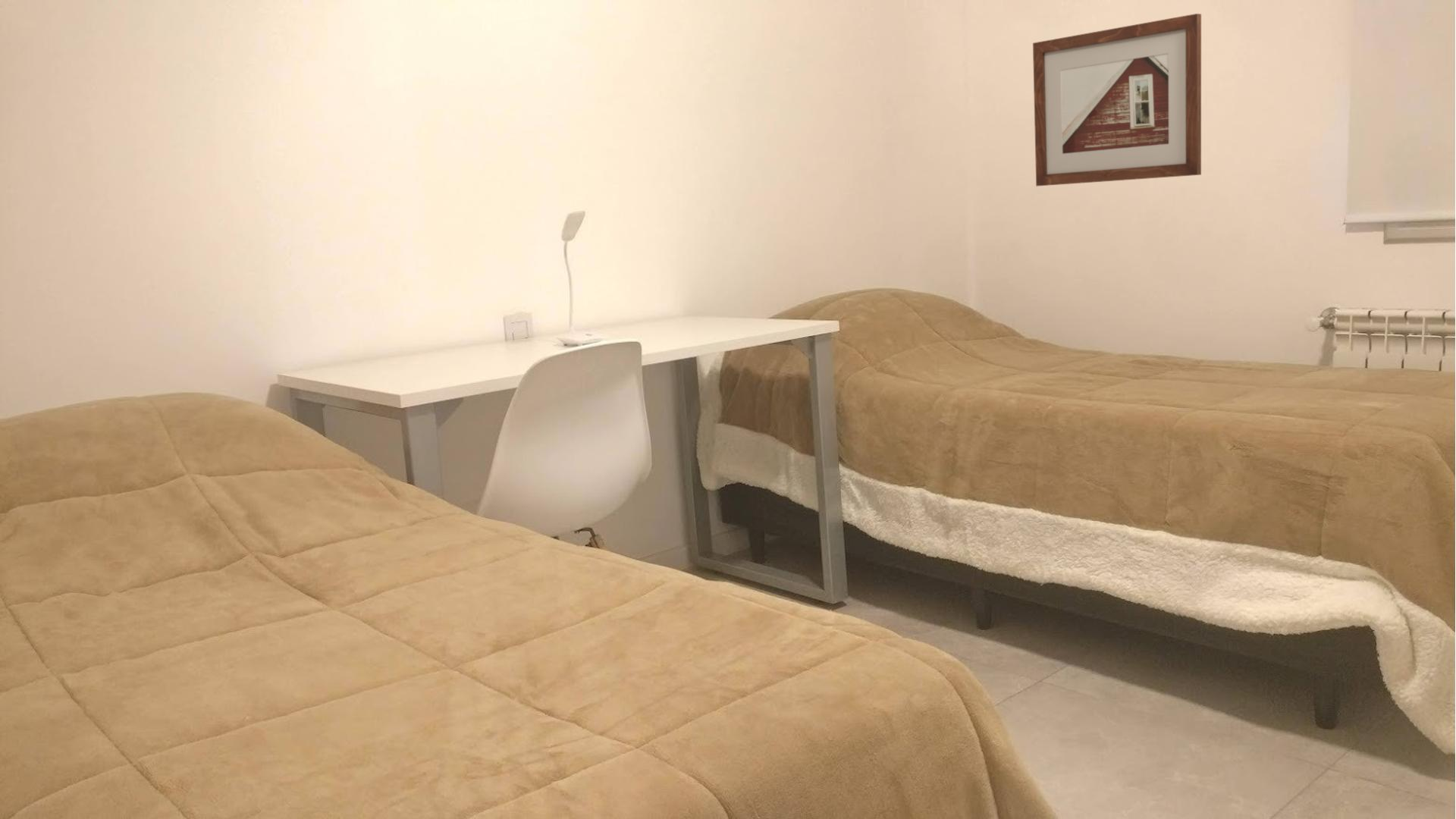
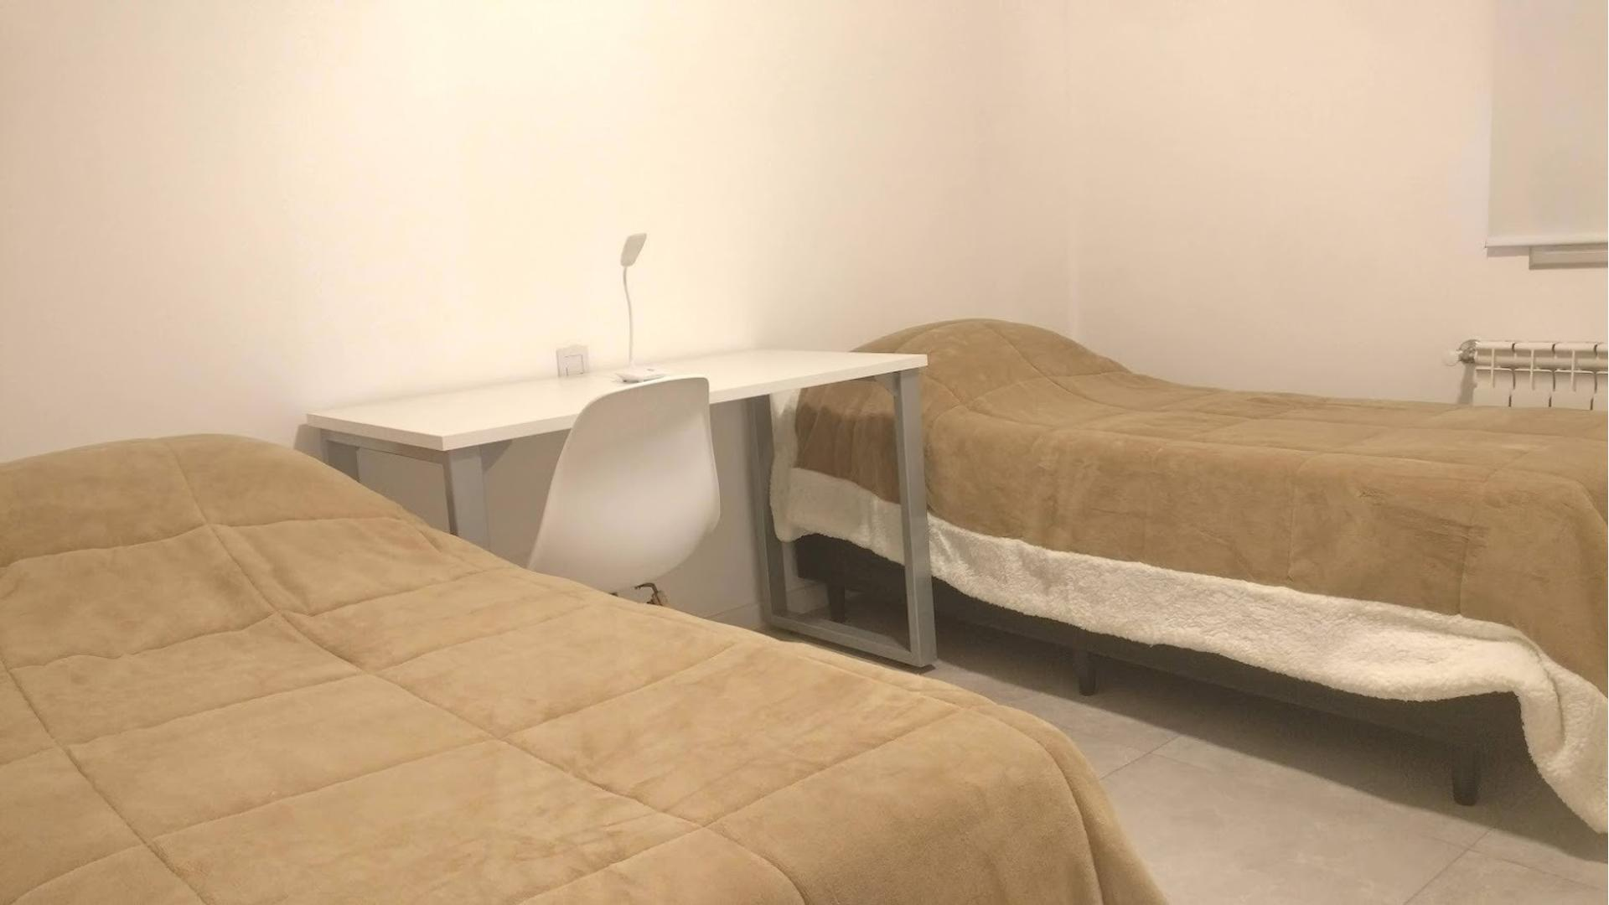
- picture frame (1112, 105)
